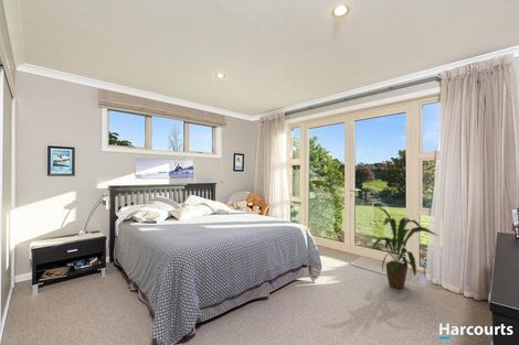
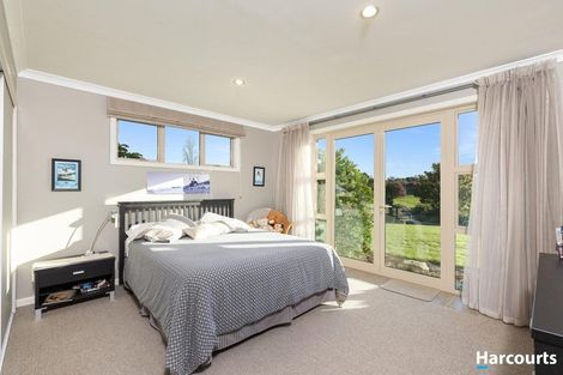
- house plant (403, 248)
